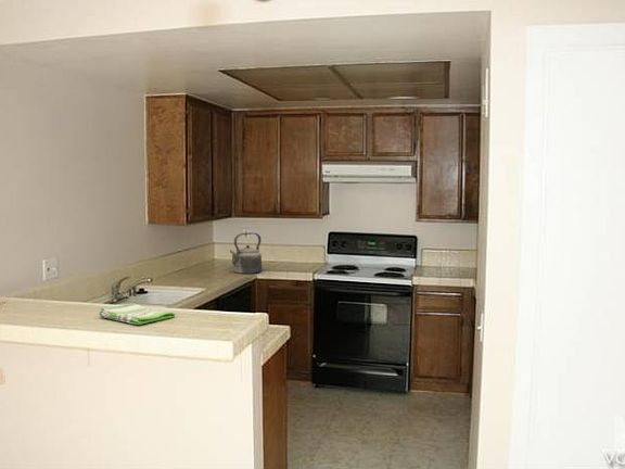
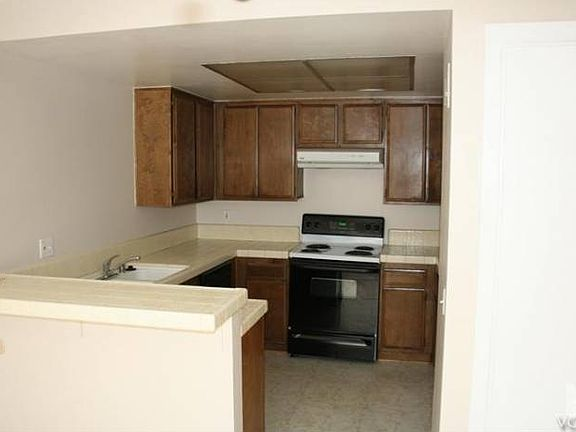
- dish towel (137, 312)
- kettle (245, 252)
